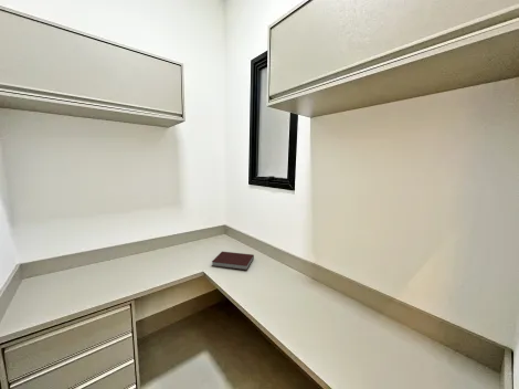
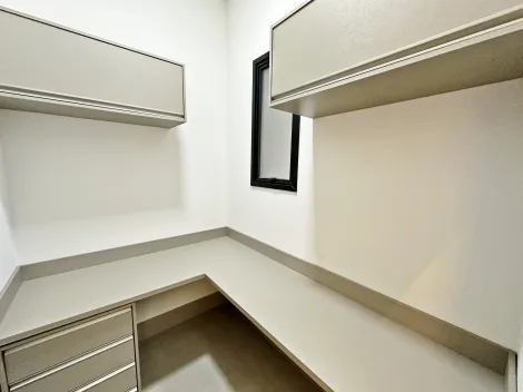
- notebook (233, 260)
